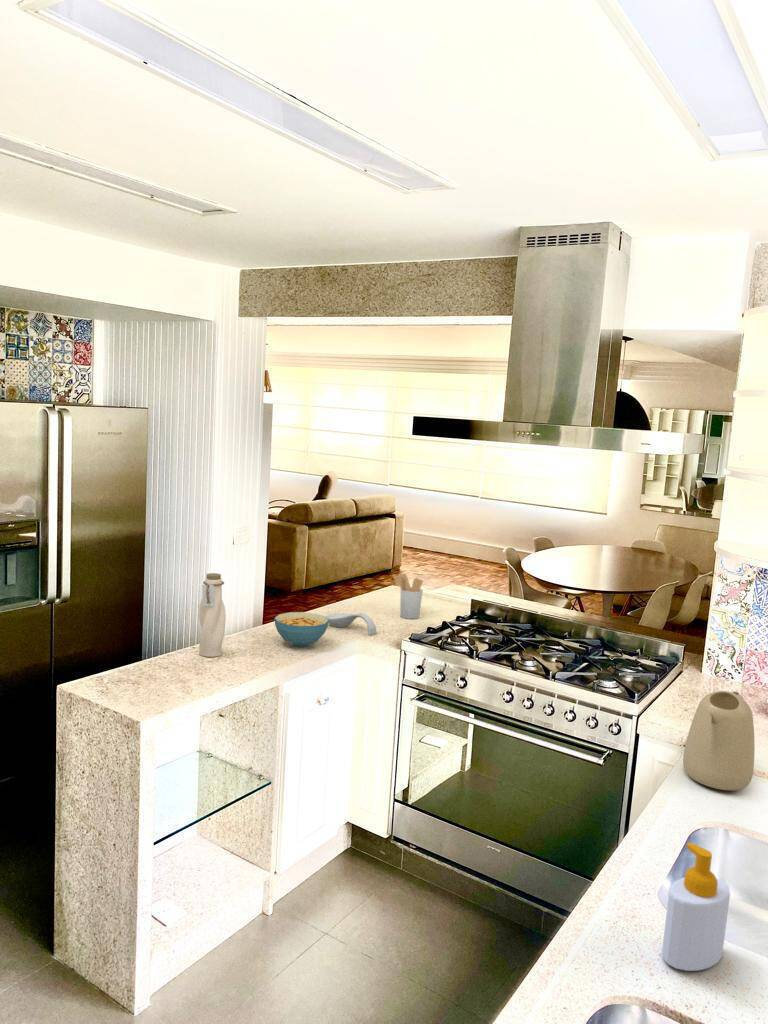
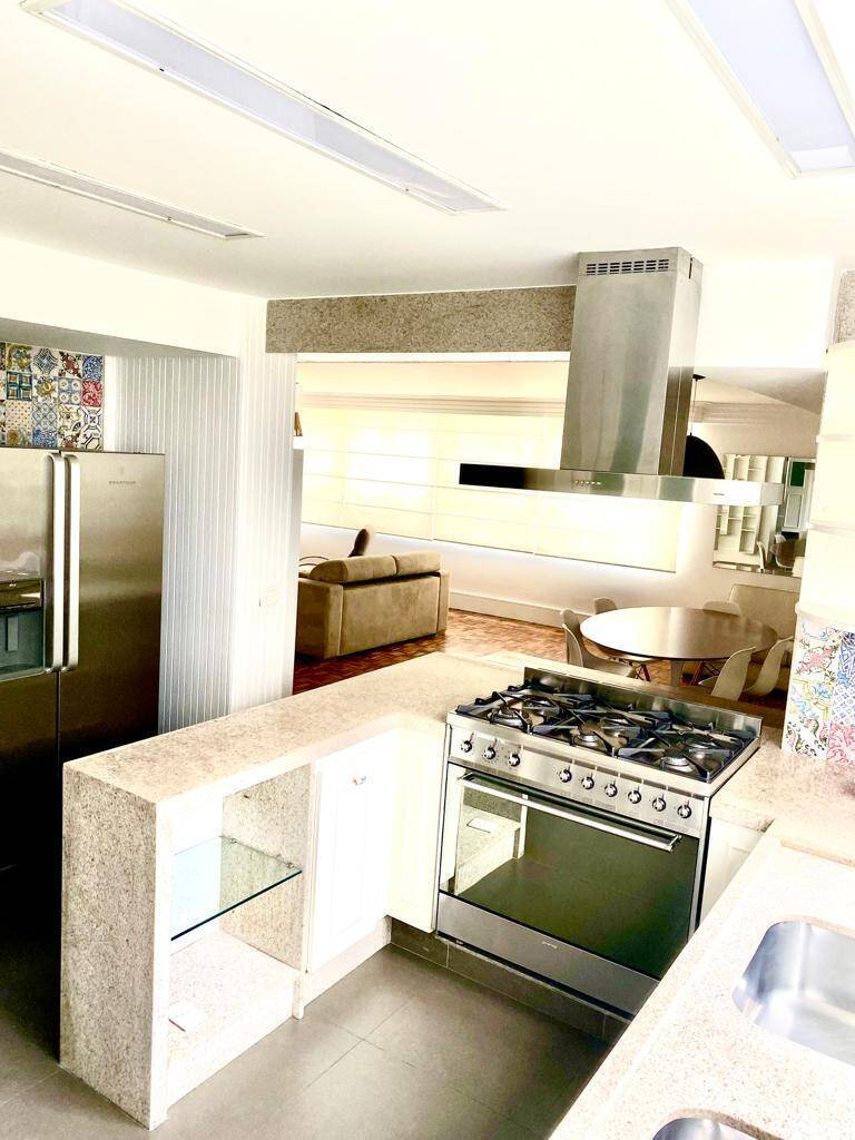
- kettle (722, 734)
- utensil holder (407, 595)
- cereal bowl (301, 631)
- spoon rest (351, 619)
- soap bottle (698, 904)
- water bottle (212, 614)
